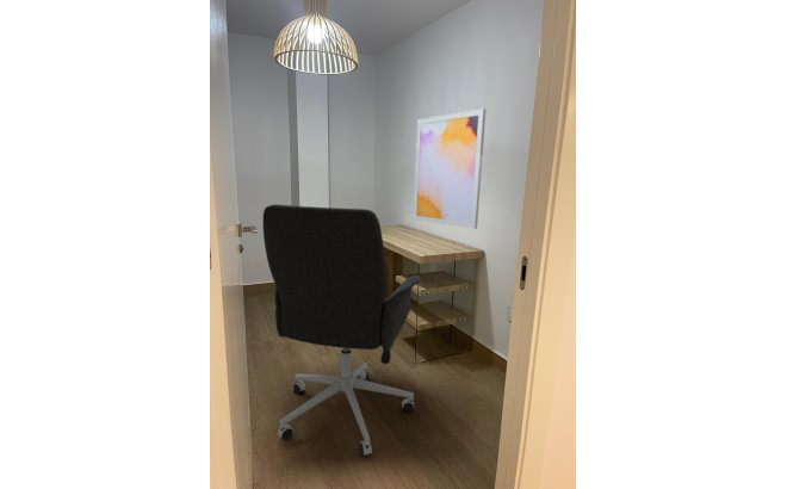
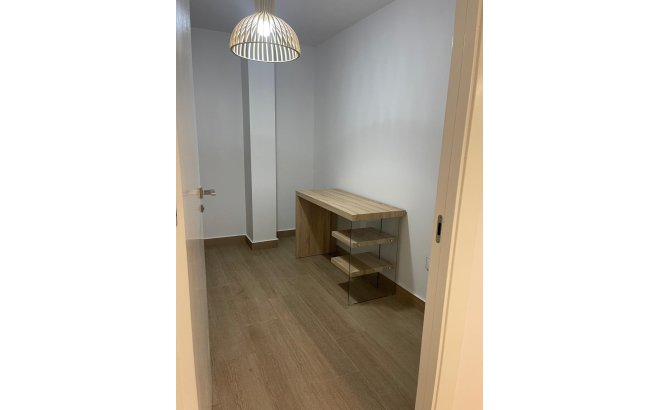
- office chair (346, 311)
- wall art (445, 171)
